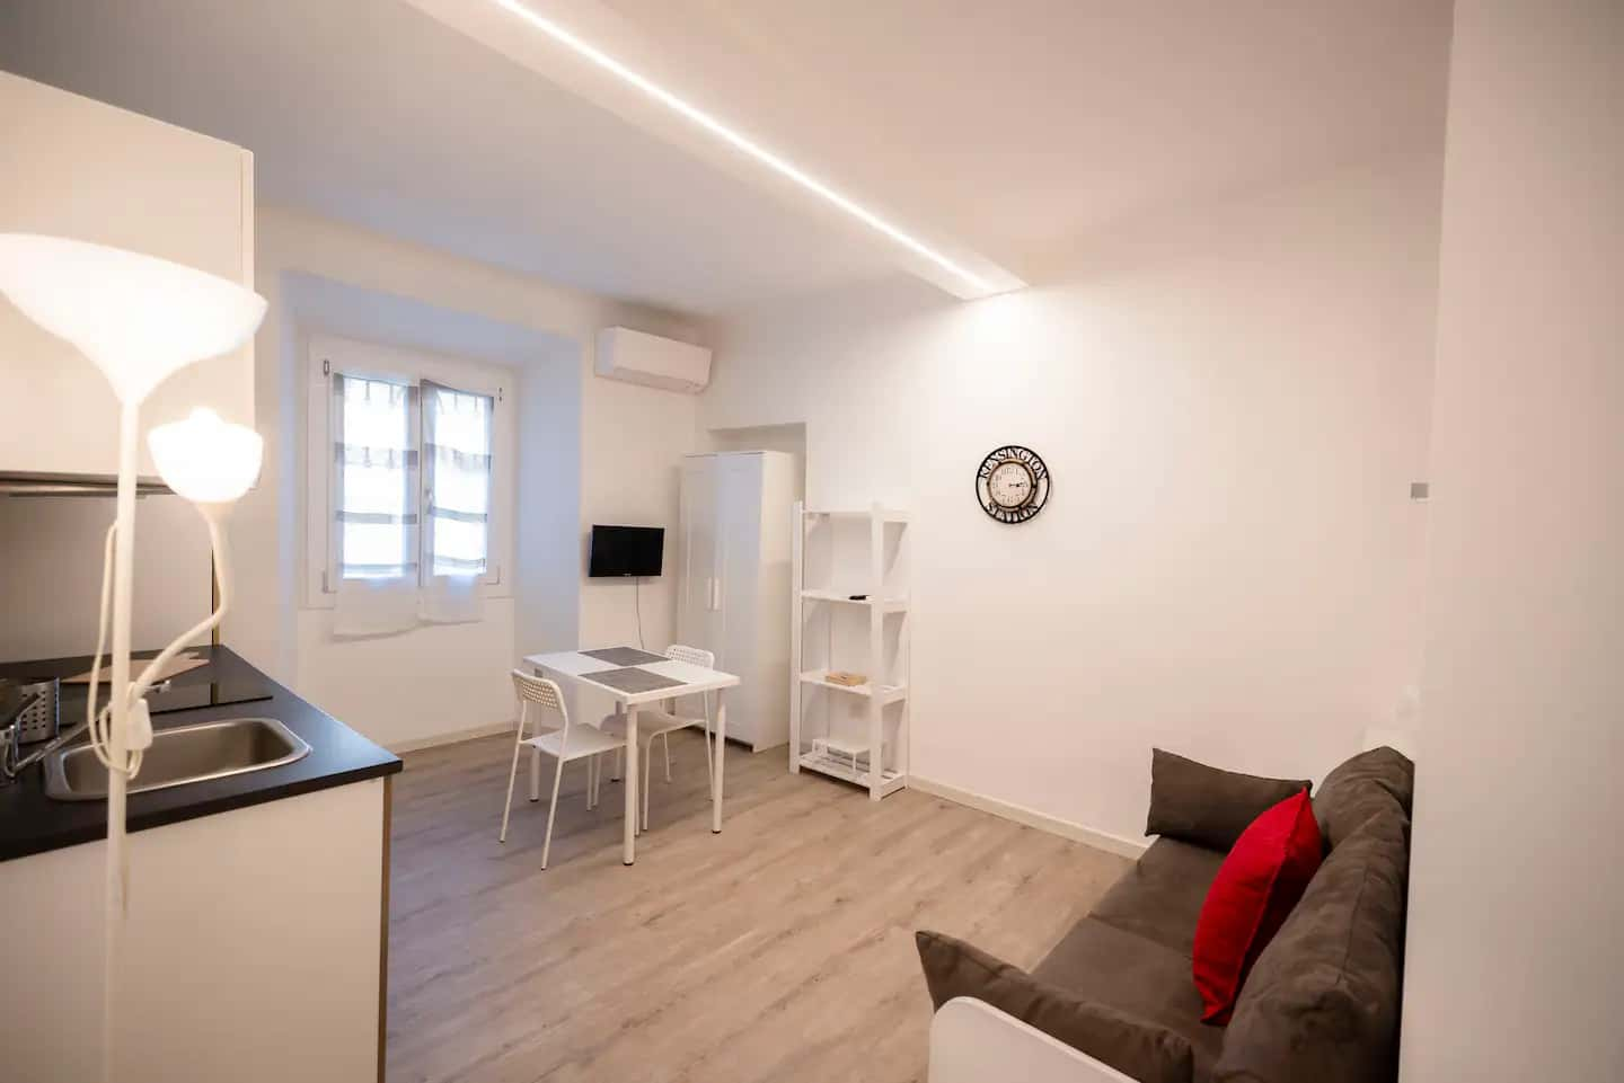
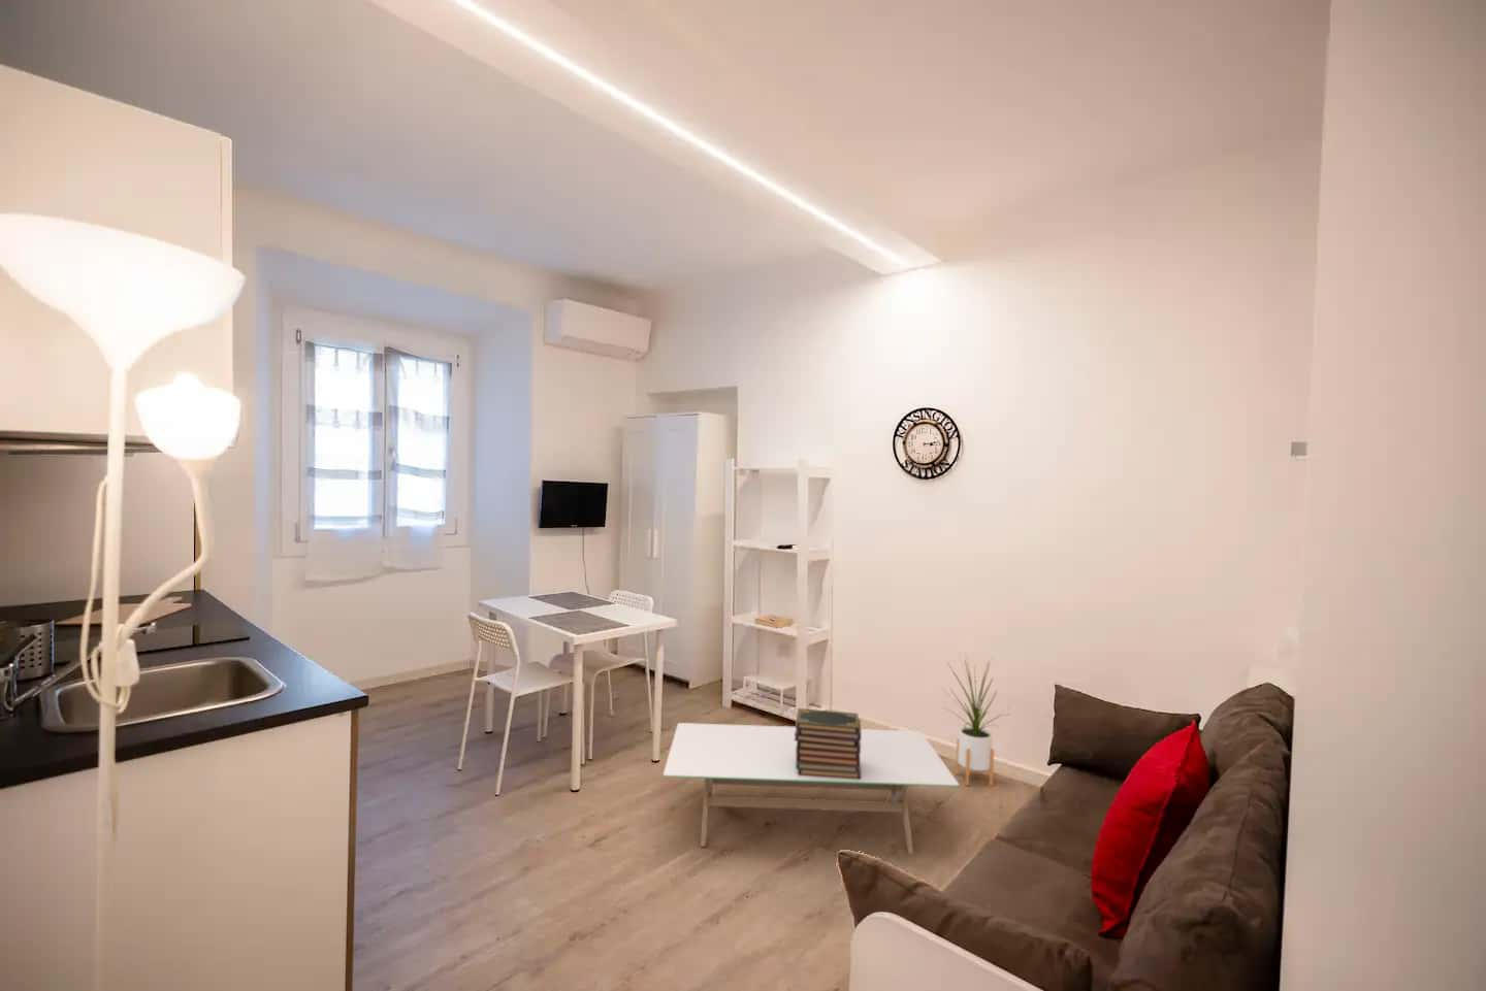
+ coffee table (803, 785)
+ book stack (827, 742)
+ house plant (977, 718)
